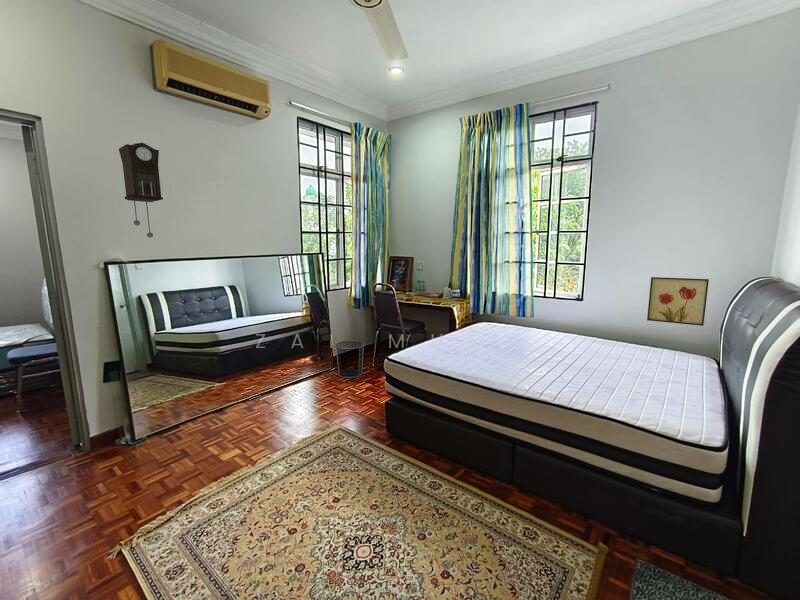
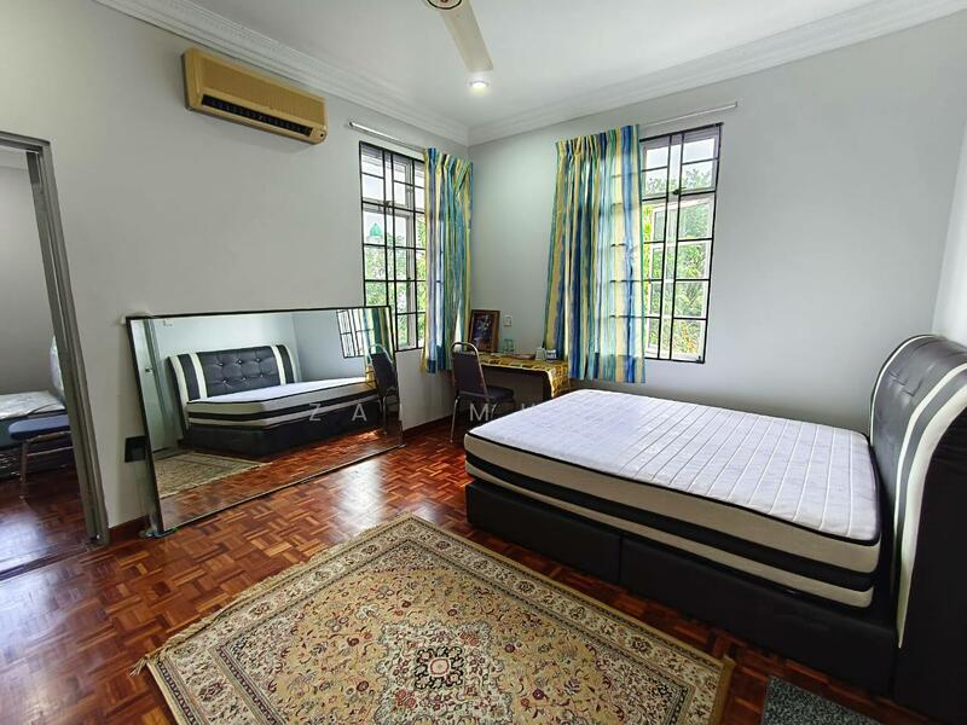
- pendulum clock (143, 191)
- wall art (676, 300)
- waste bin (351, 359)
